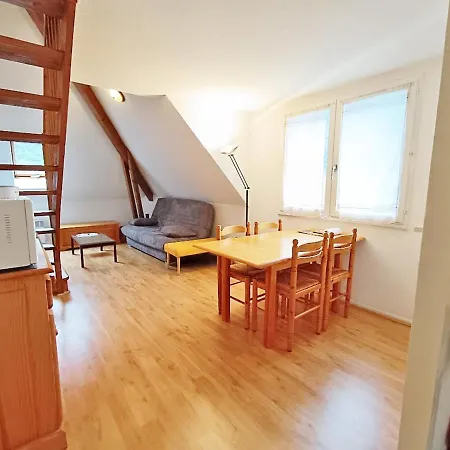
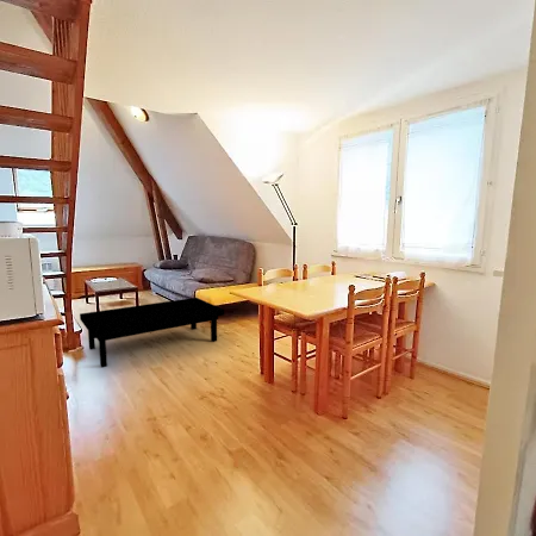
+ coffee table (154, 328)
